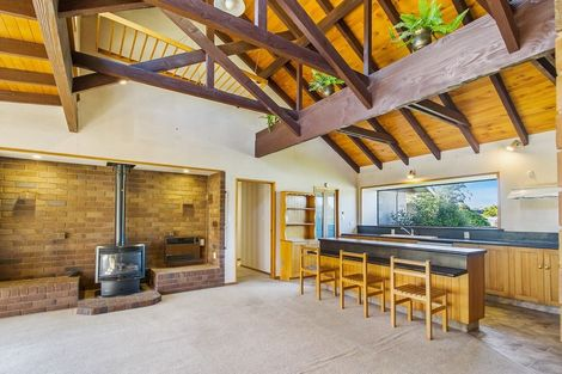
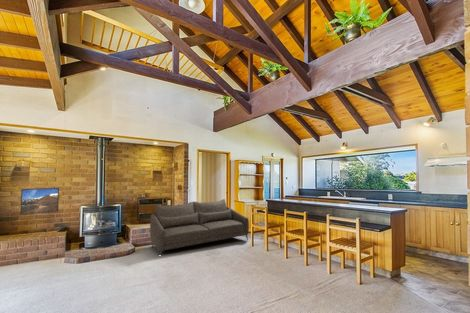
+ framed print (40, 200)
+ sofa (200, 223)
